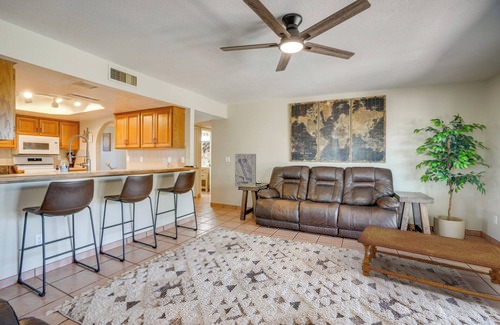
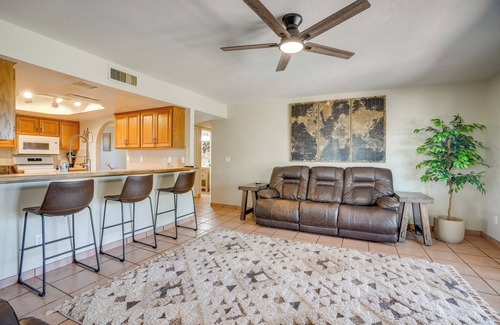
- wall art (245, 170)
- coffee table (428, 260)
